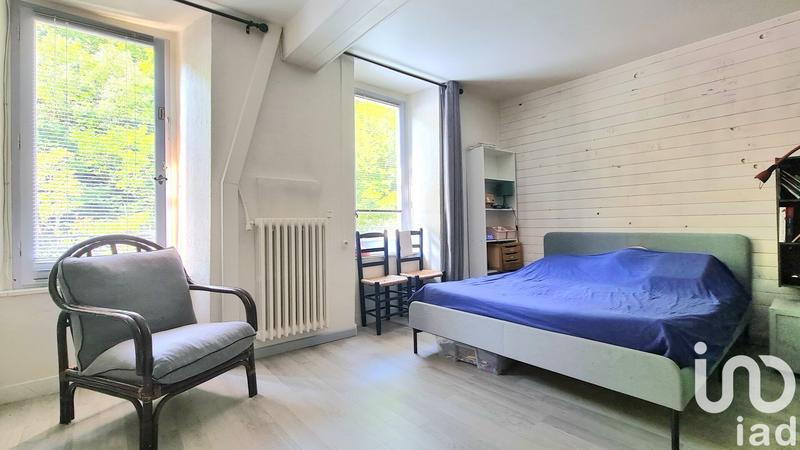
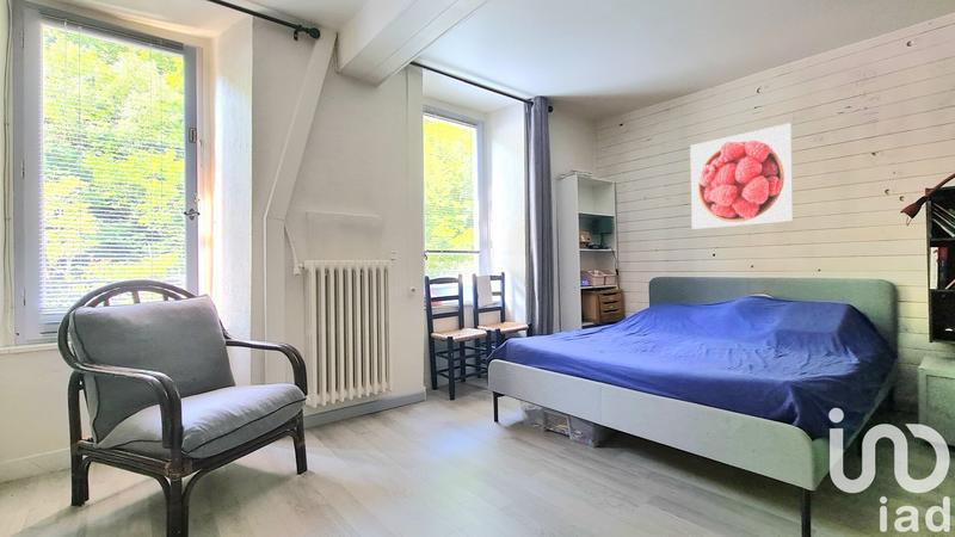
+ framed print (738, 180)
